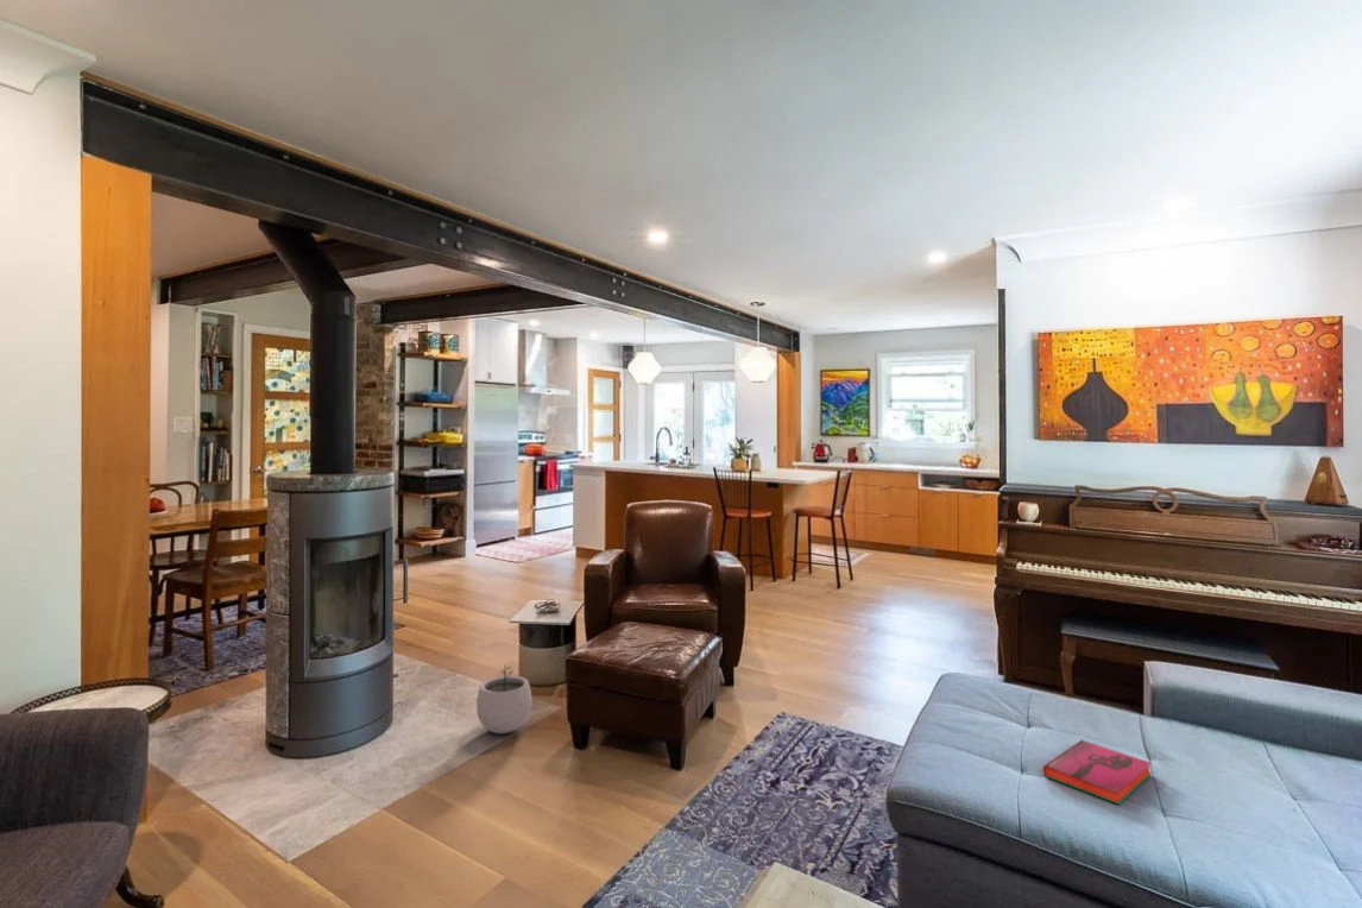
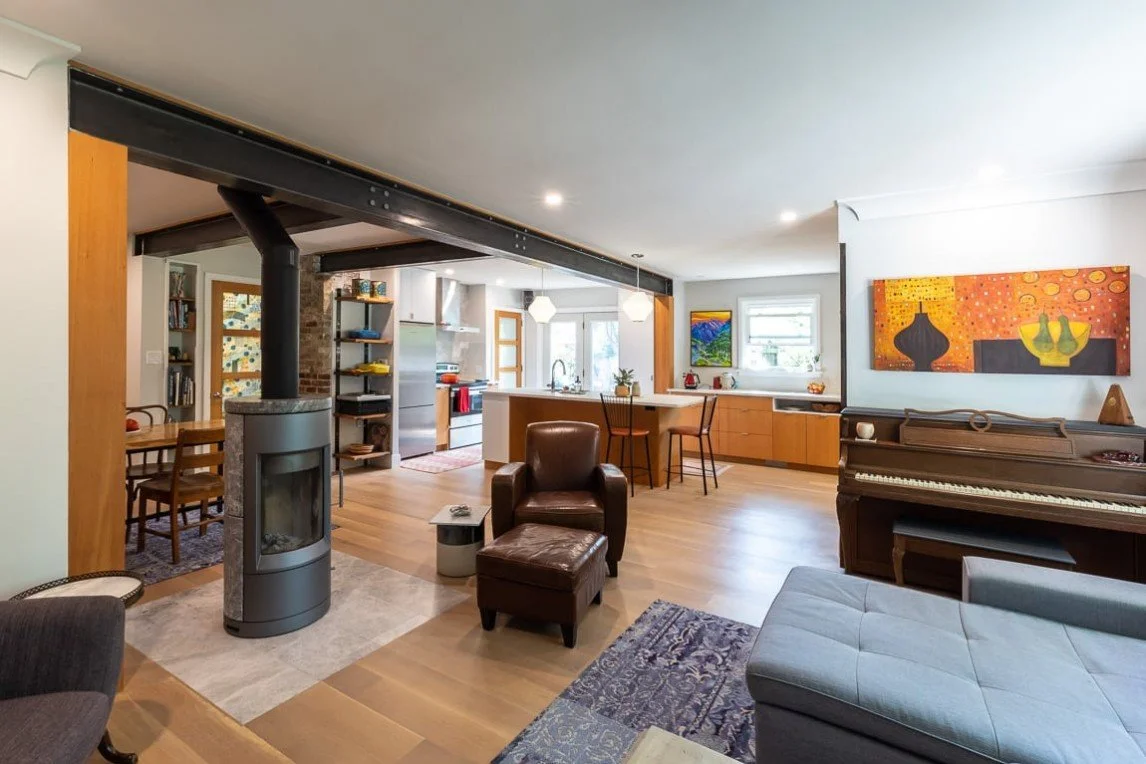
- plant pot (504, 696)
- hardback book (1097, 769)
